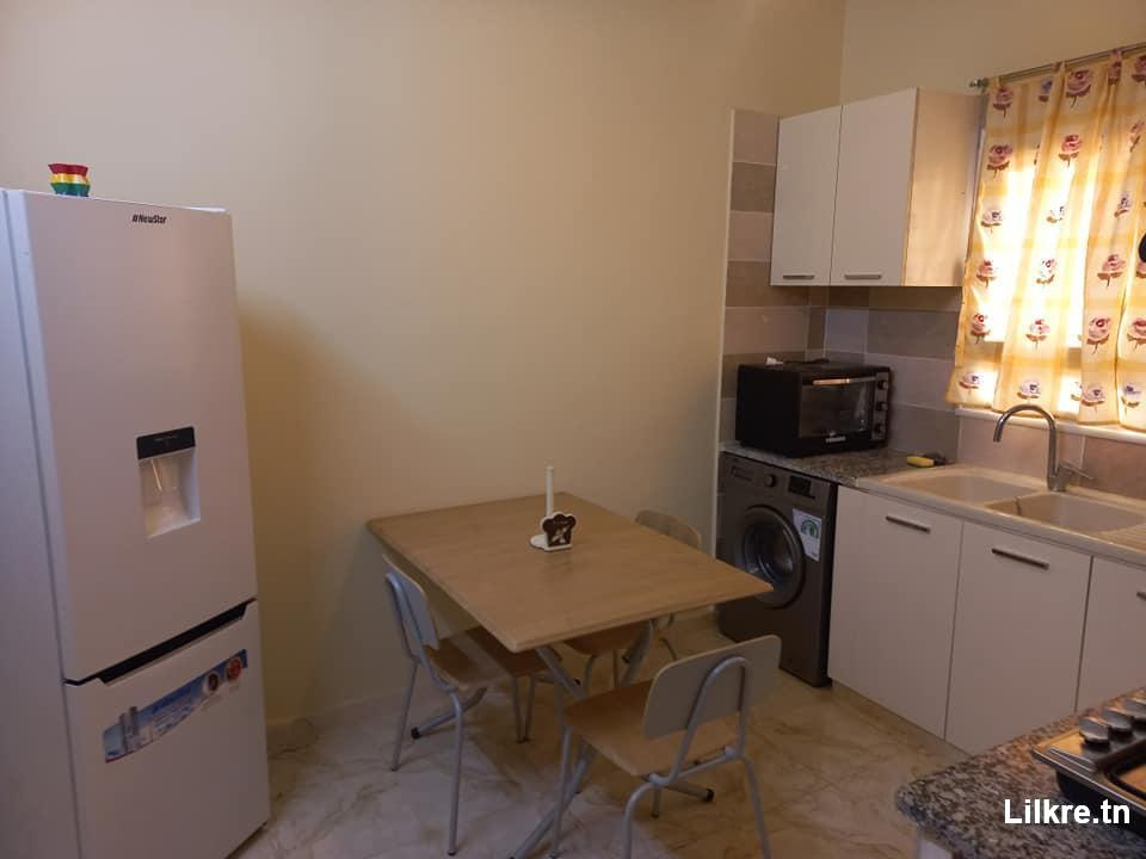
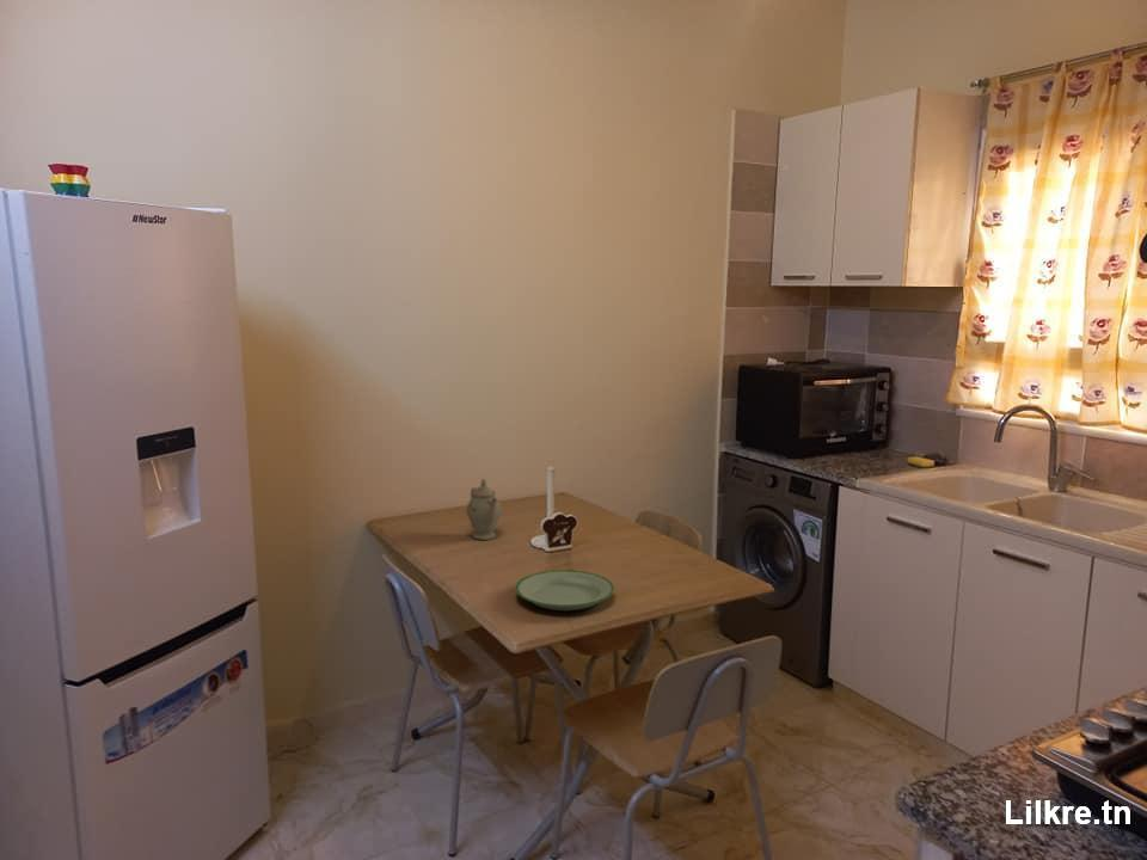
+ plate (564, 591)
+ chinaware (484, 508)
